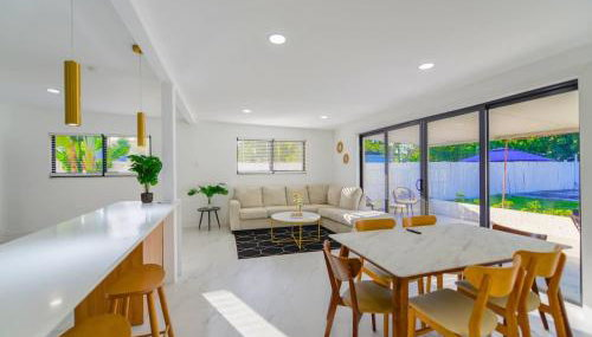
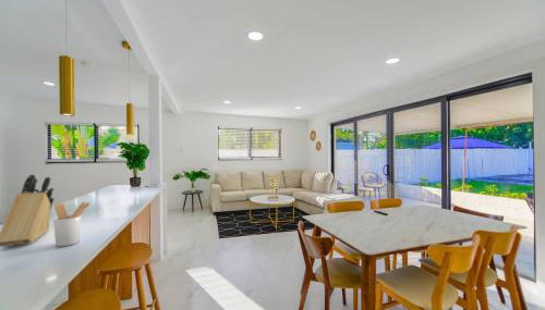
+ knife block (29, 206)
+ utensil holder (73, 222)
